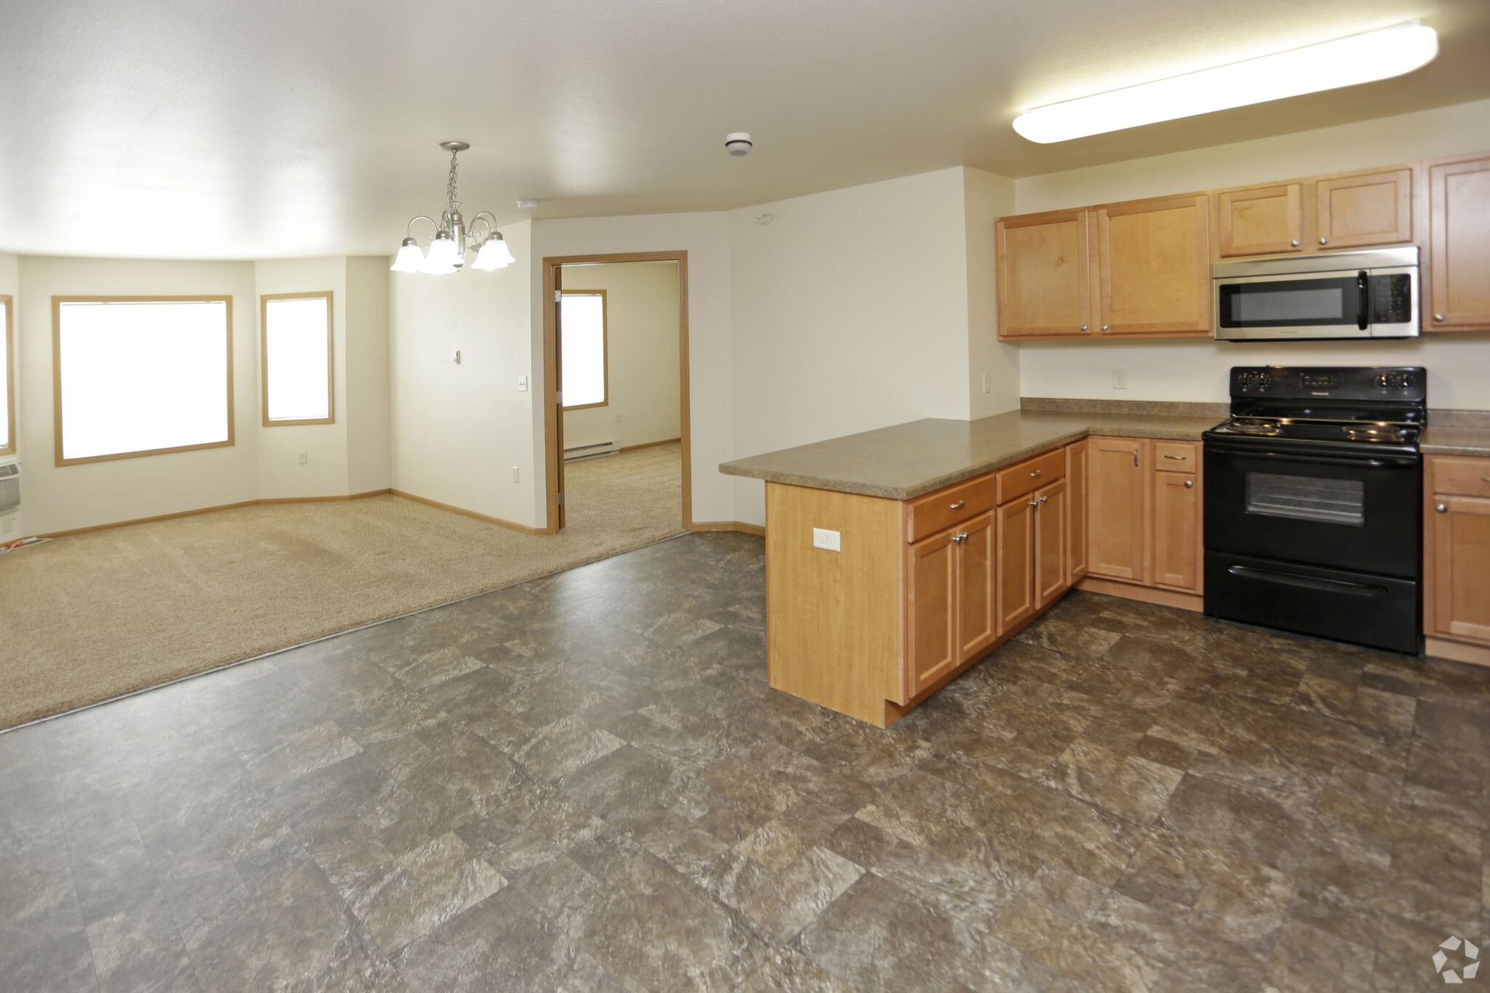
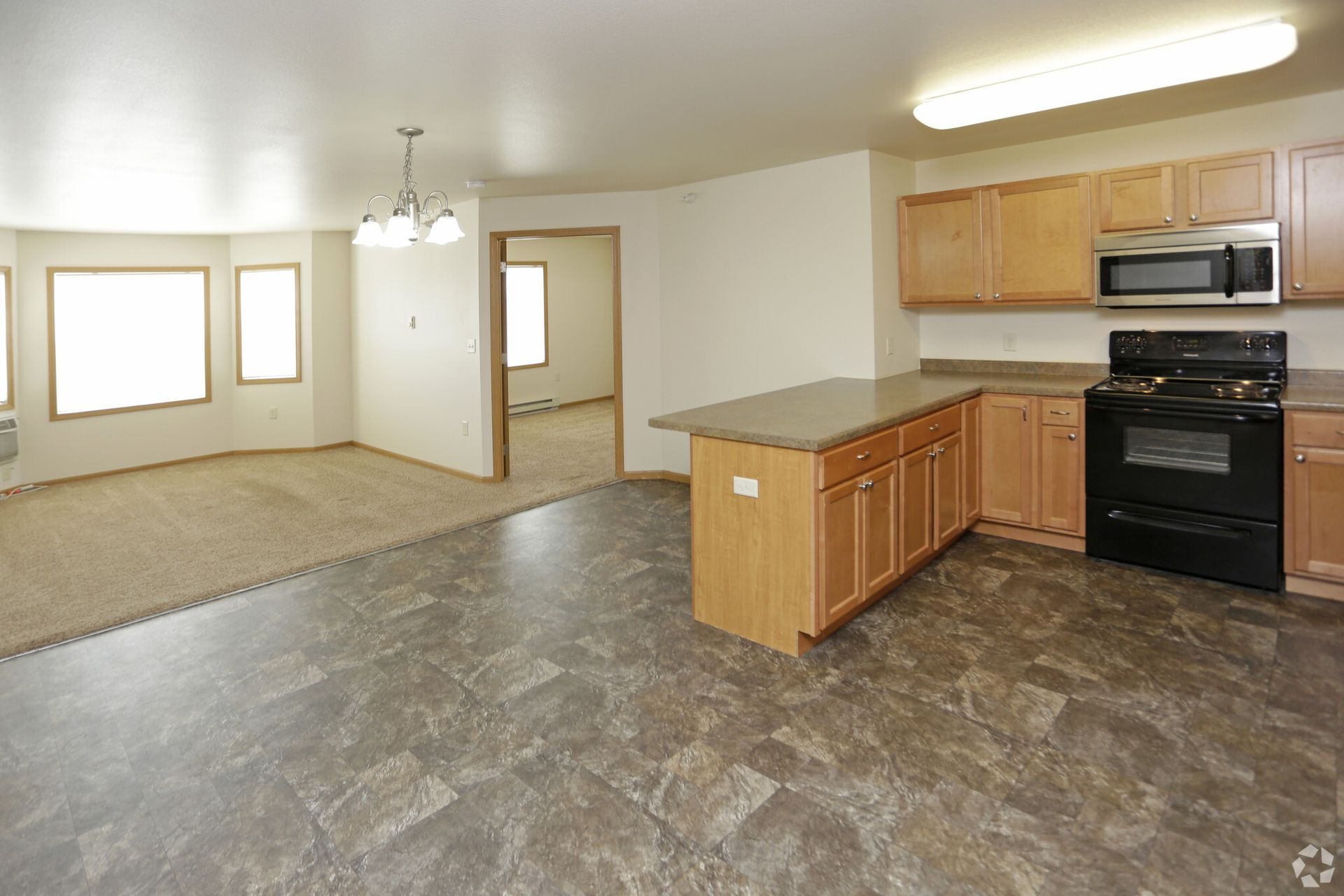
- smoke detector (738, 144)
